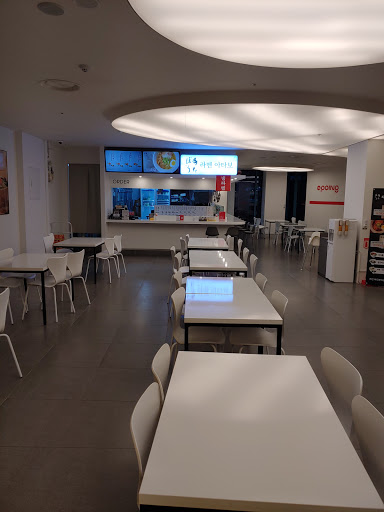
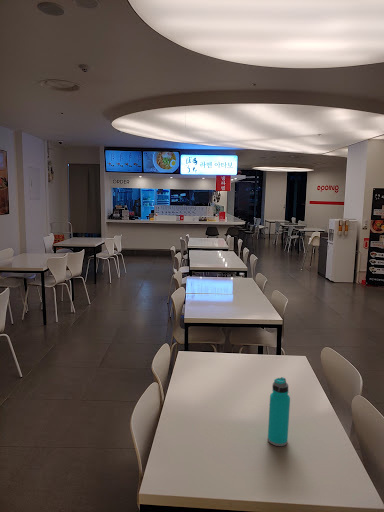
+ water bottle (279, 409)
